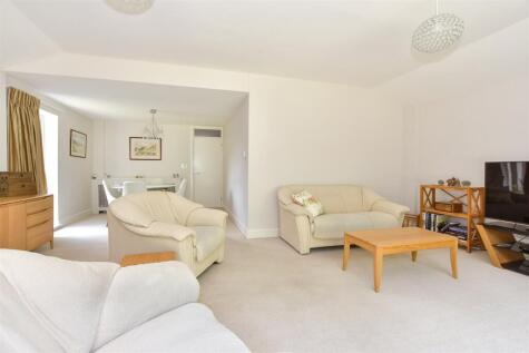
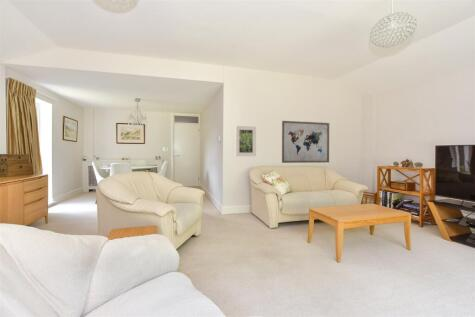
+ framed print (245, 141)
+ wall art (306, 142)
